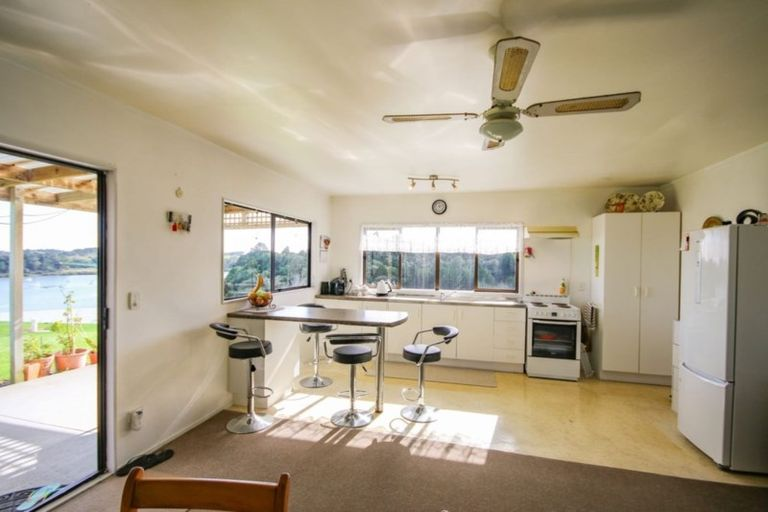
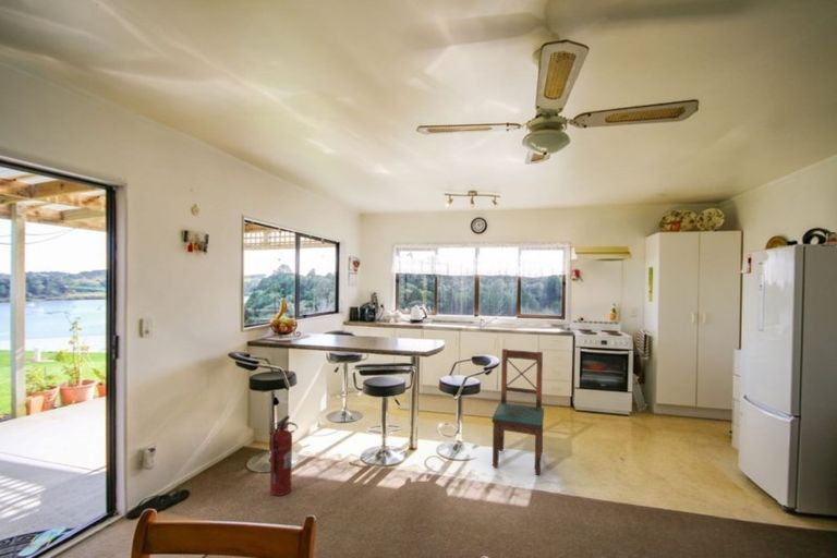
+ fire extinguisher (280, 454)
+ dining chair (519, 408)
